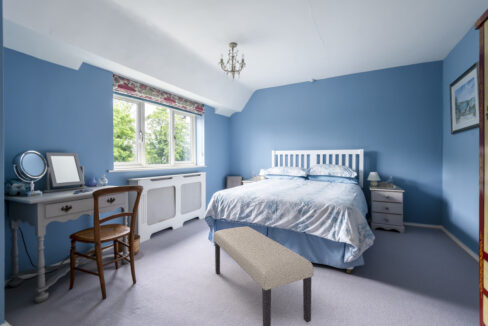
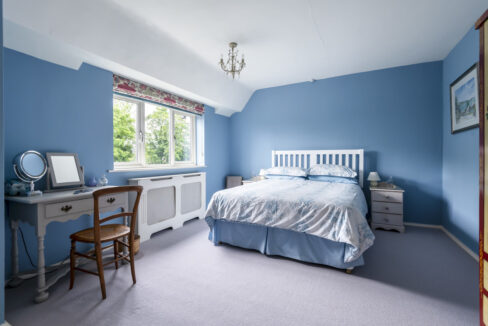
- bench (254, 266)
